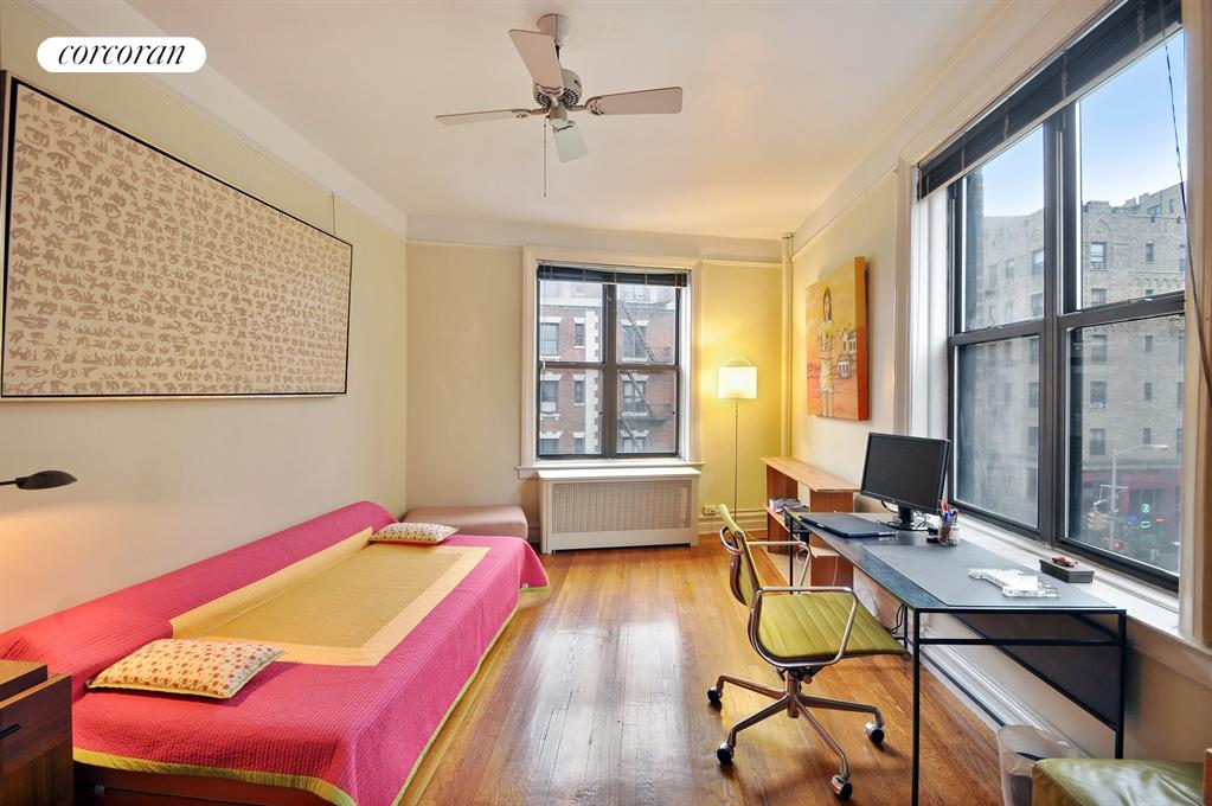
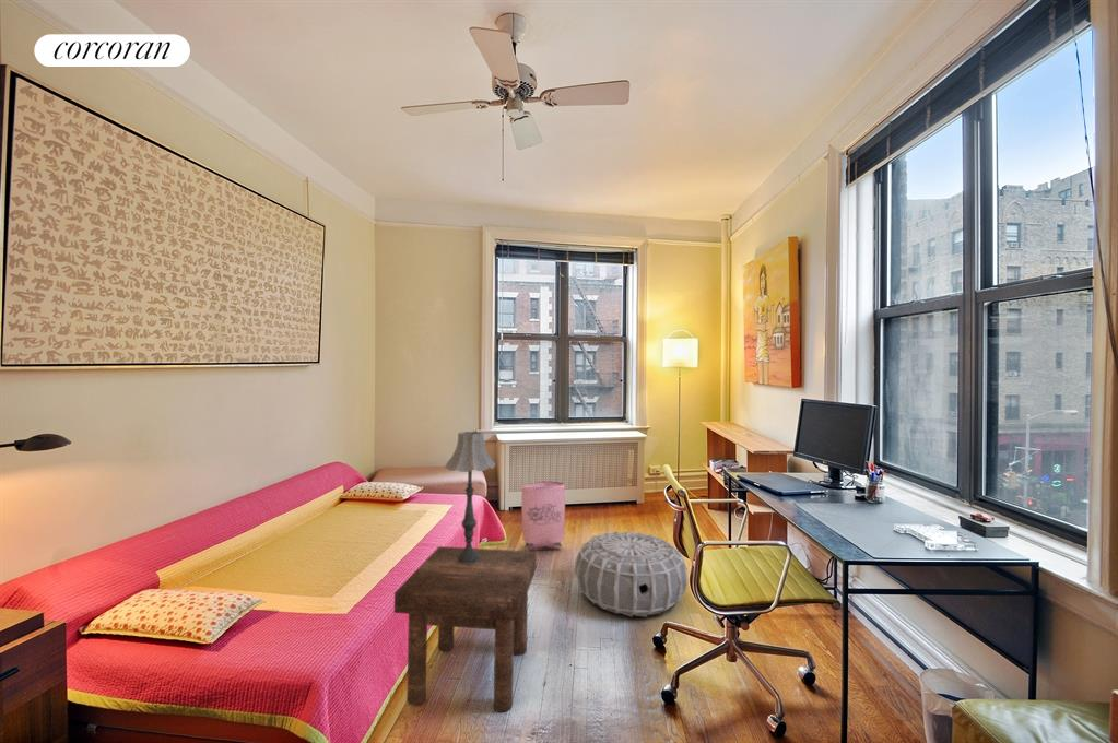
+ bag (542, 515)
+ table lamp (469, 496)
+ stool (472, 622)
+ air purifier (629, 569)
